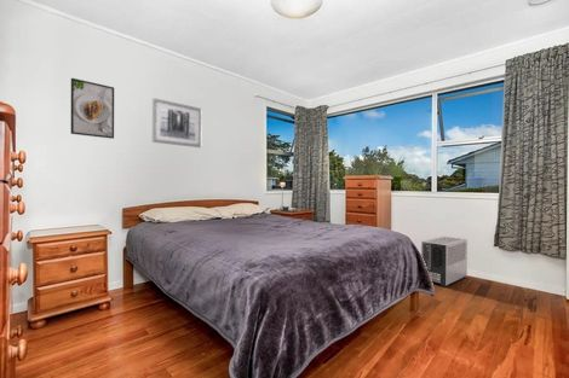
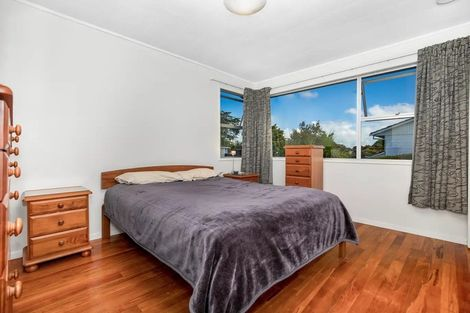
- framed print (93, 109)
- air purifier (444, 260)
- wall art (178, 124)
